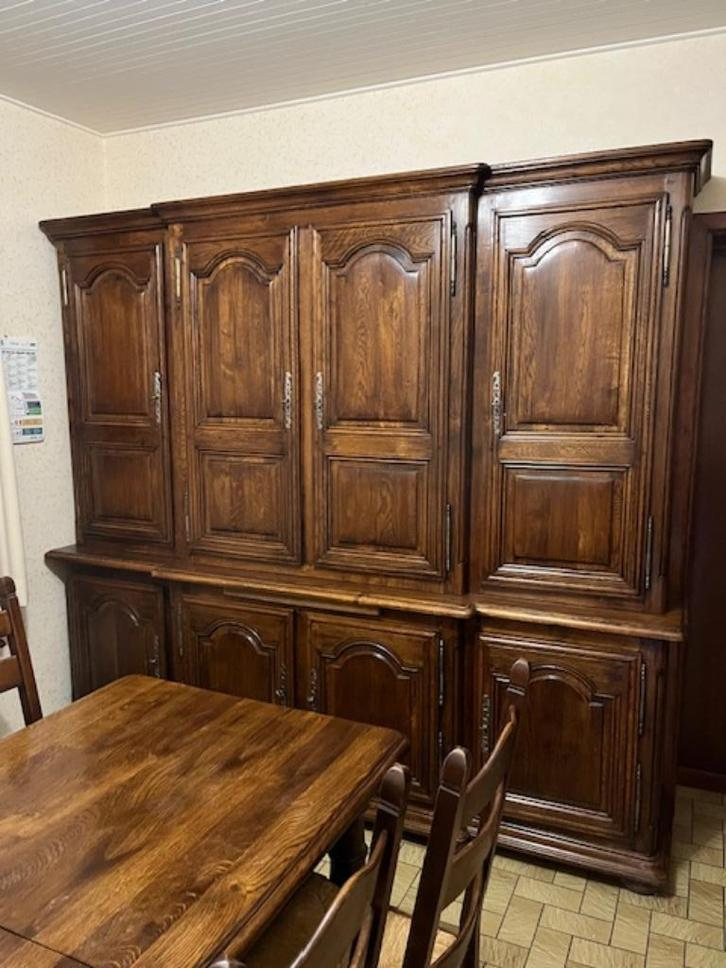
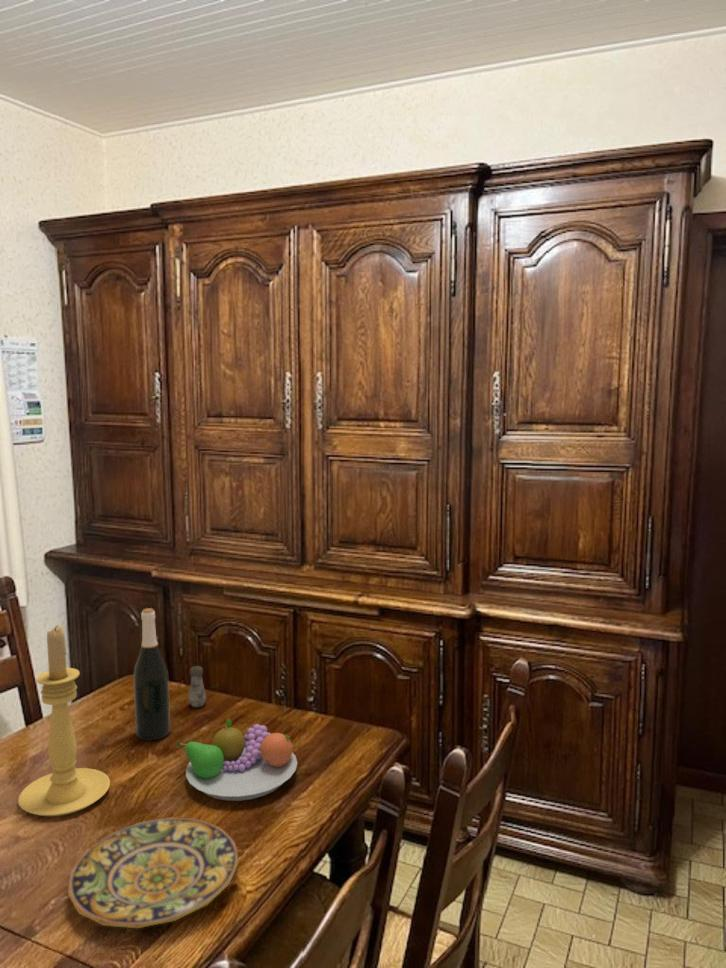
+ fruit bowl (237, 754)
+ salt shaker (196, 686)
+ wine bottle (150, 672)
+ candle holder (60, 711)
+ plate (156, 873)
